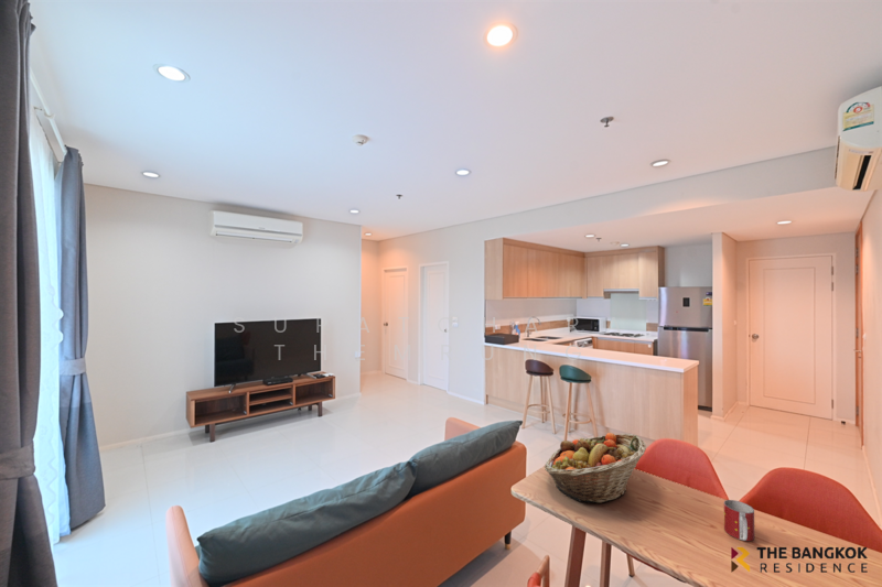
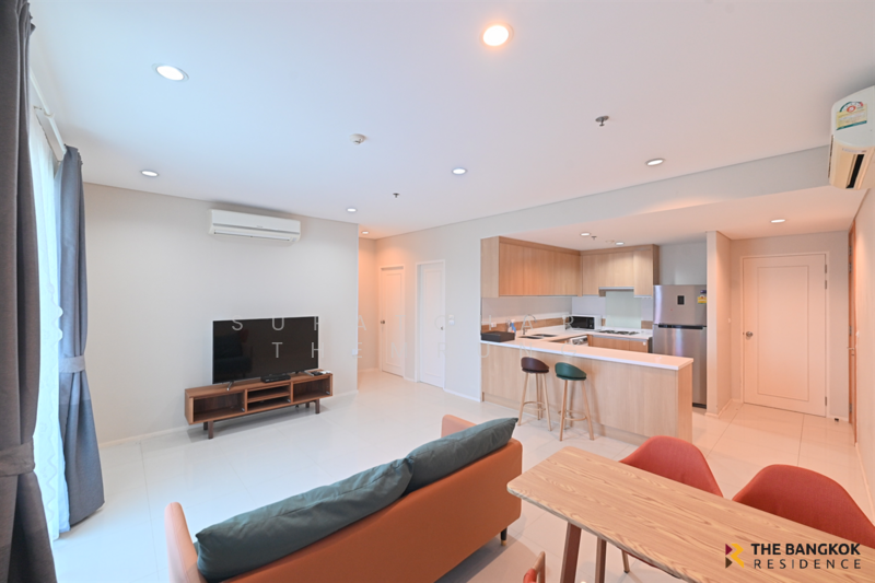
- mug (740, 522)
- fruit basket (594, 461)
